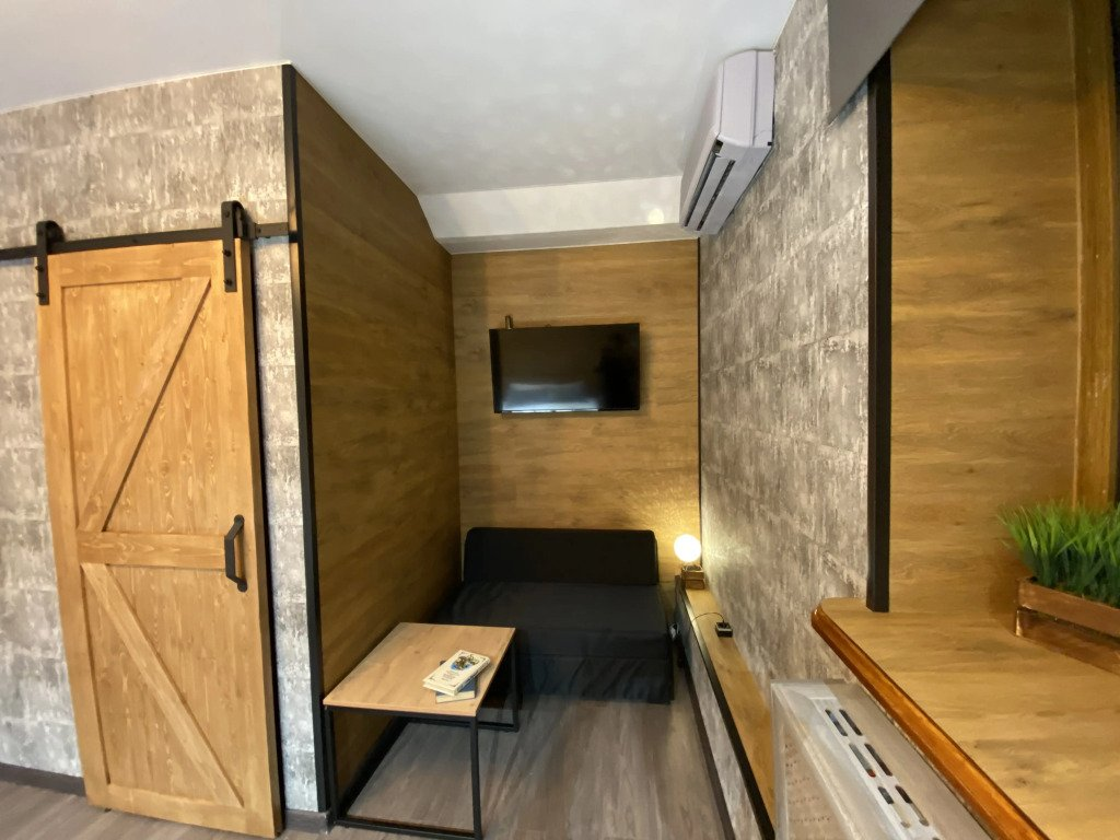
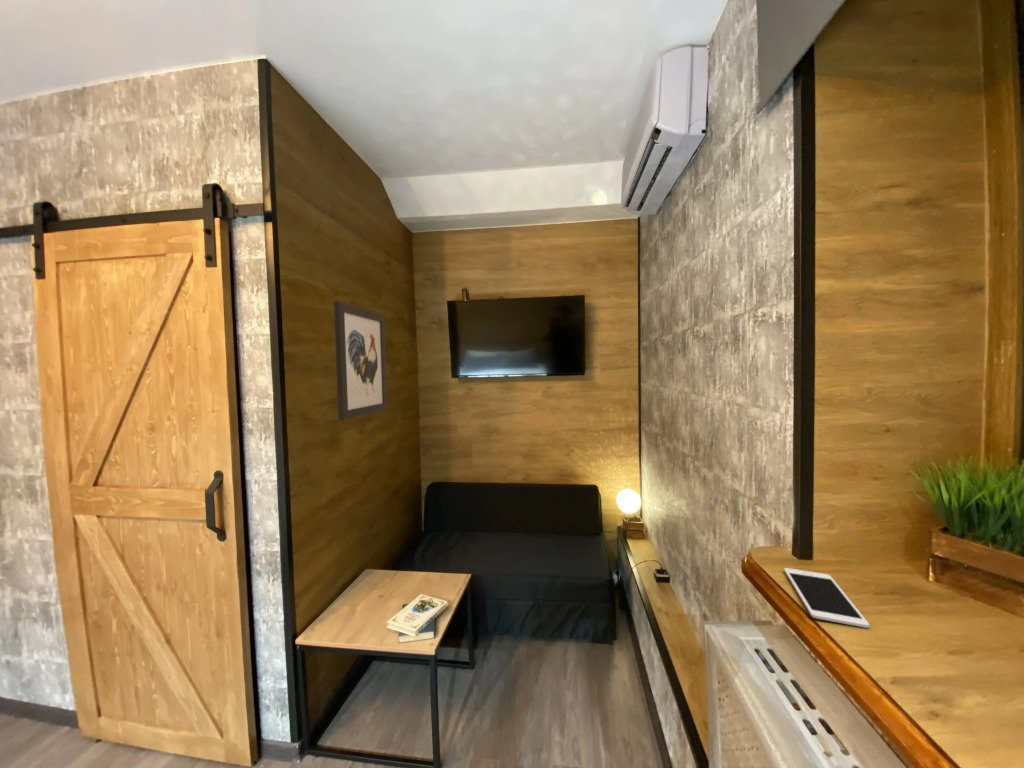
+ cell phone (821, 594)
+ wall art (363, 361)
